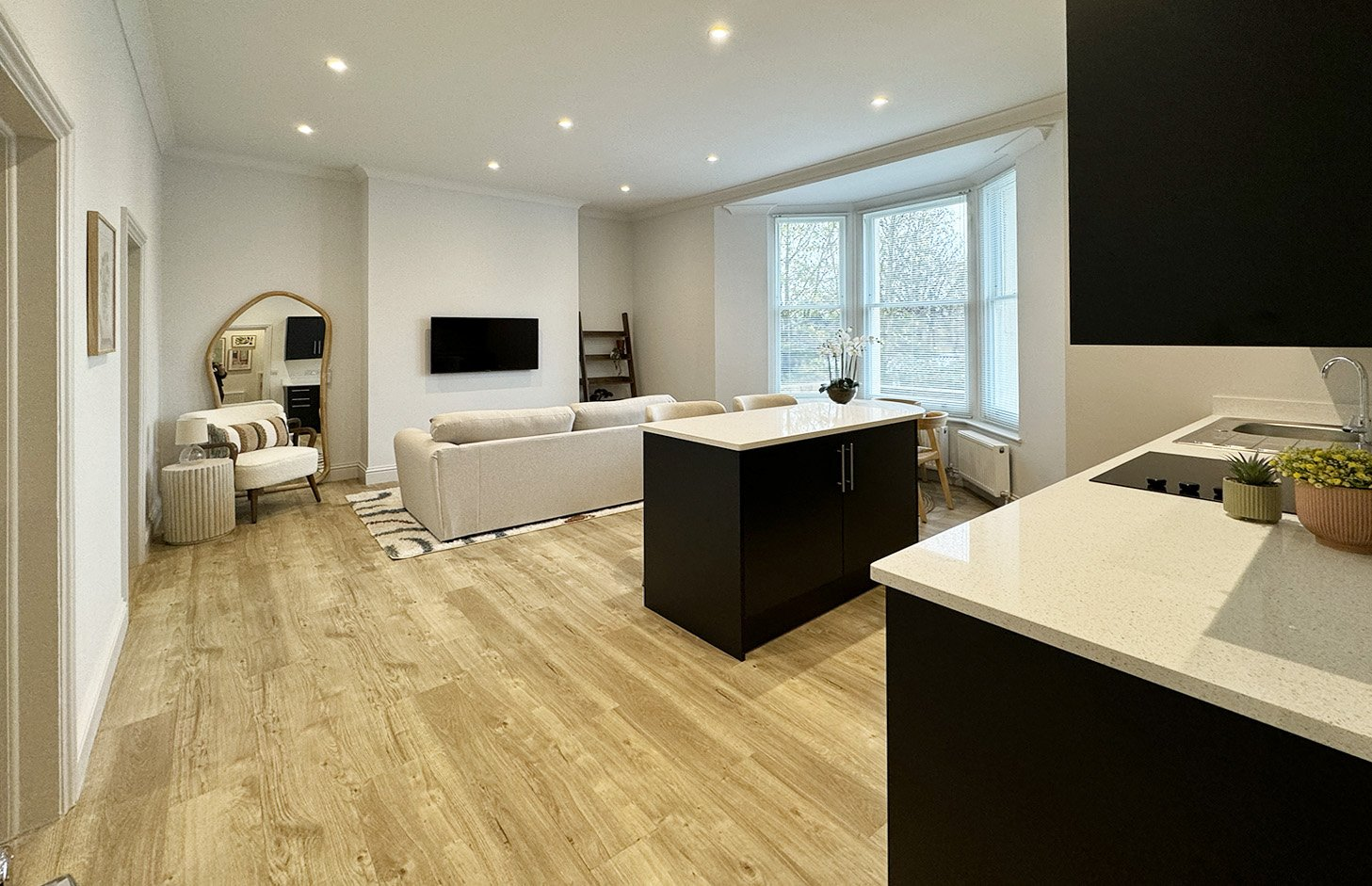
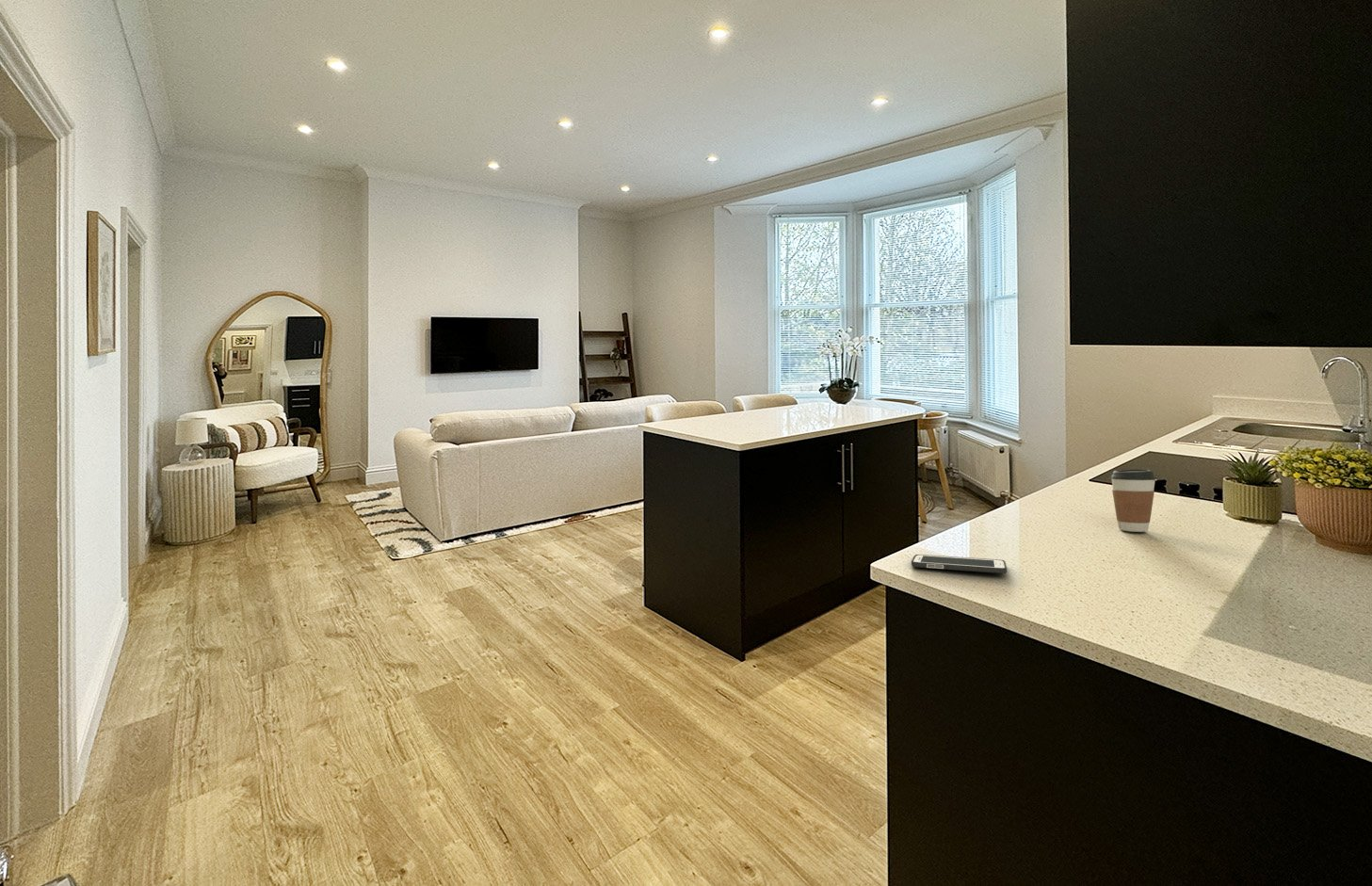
+ coffee cup (1133, 500)
+ cell phone (958, 563)
